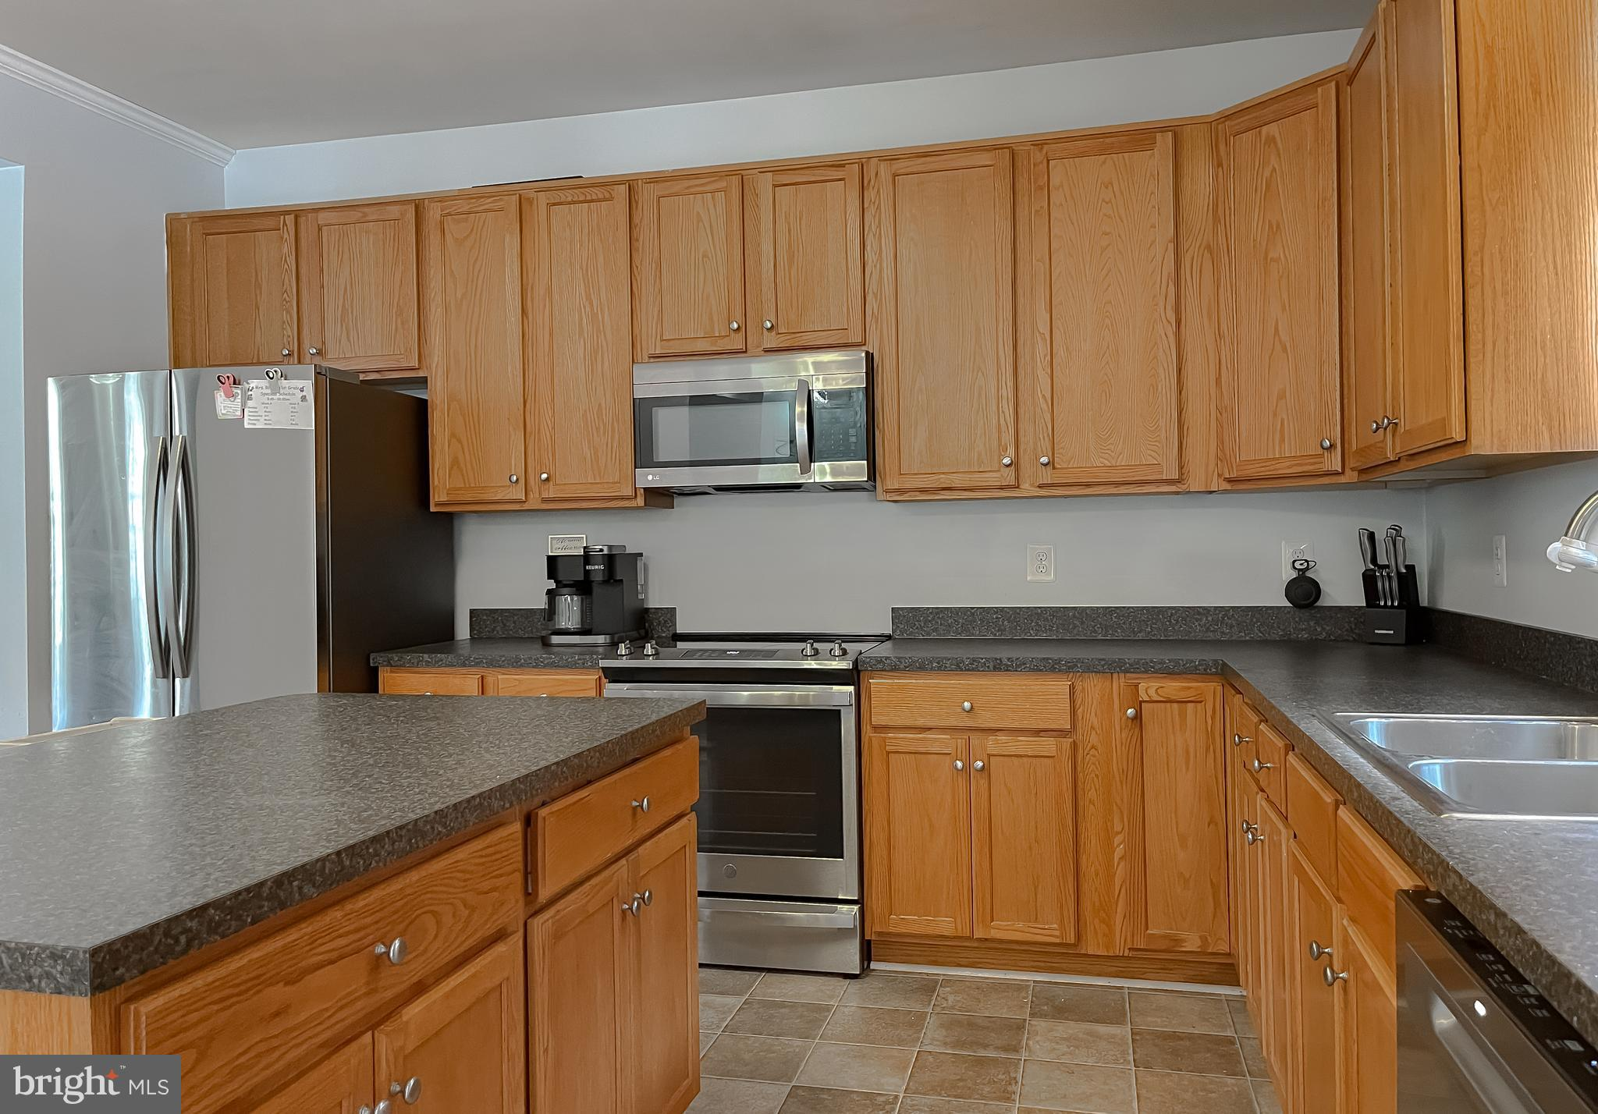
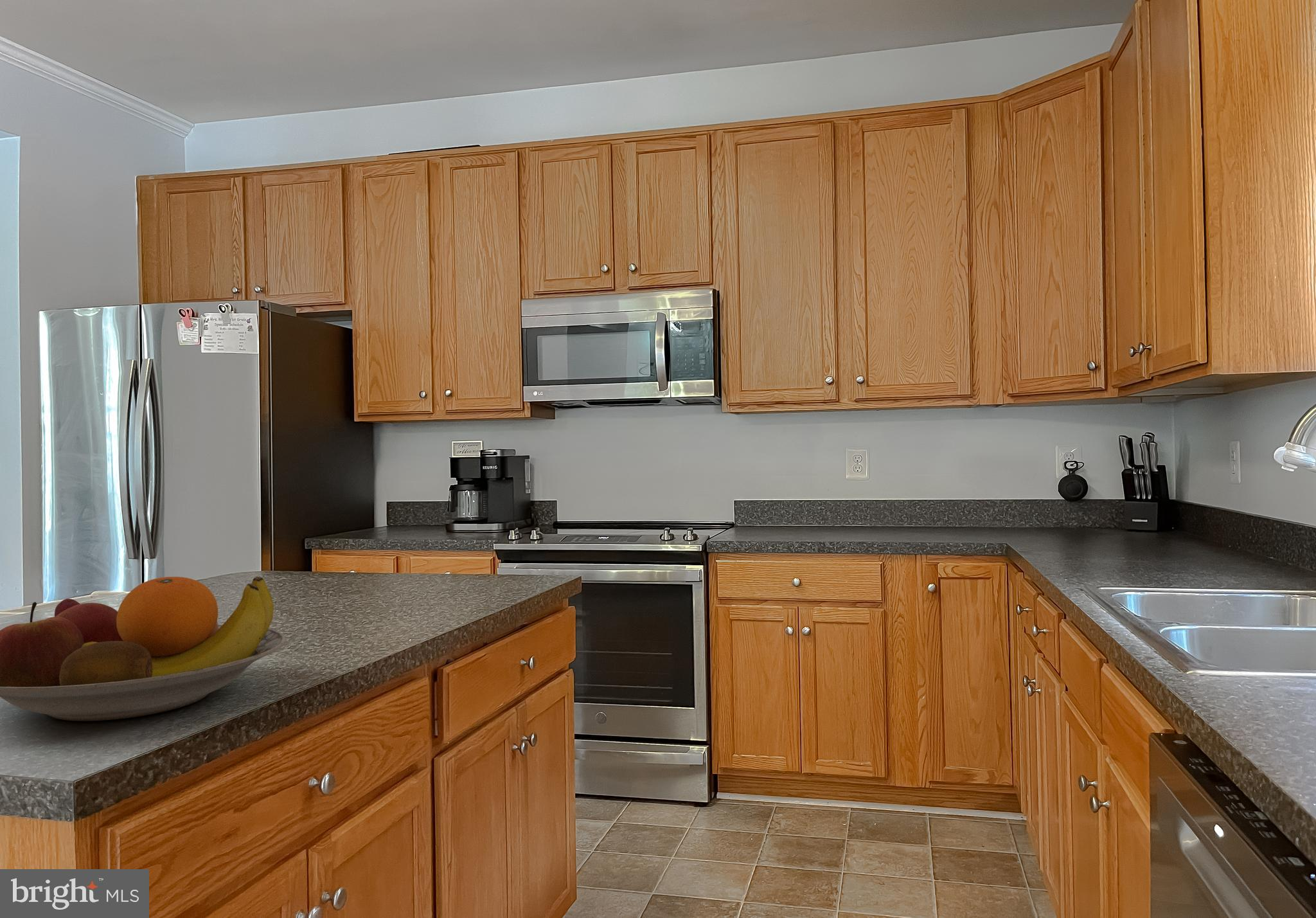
+ fruit bowl (130, 640)
